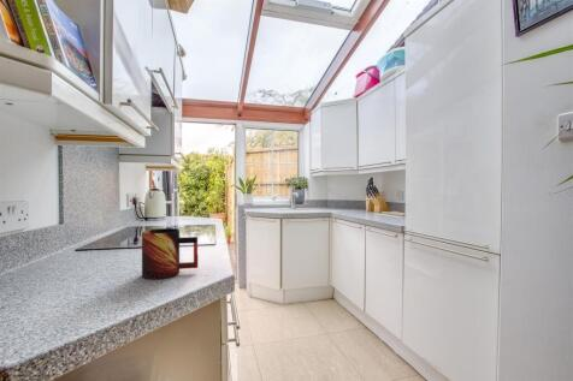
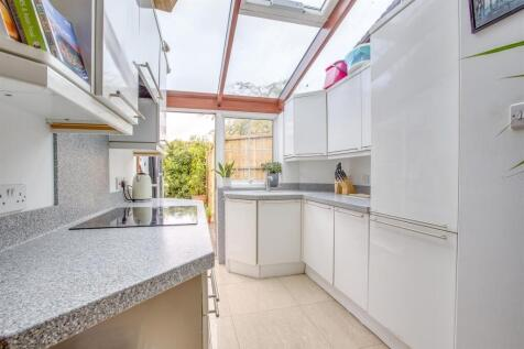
- mug (169, 251)
